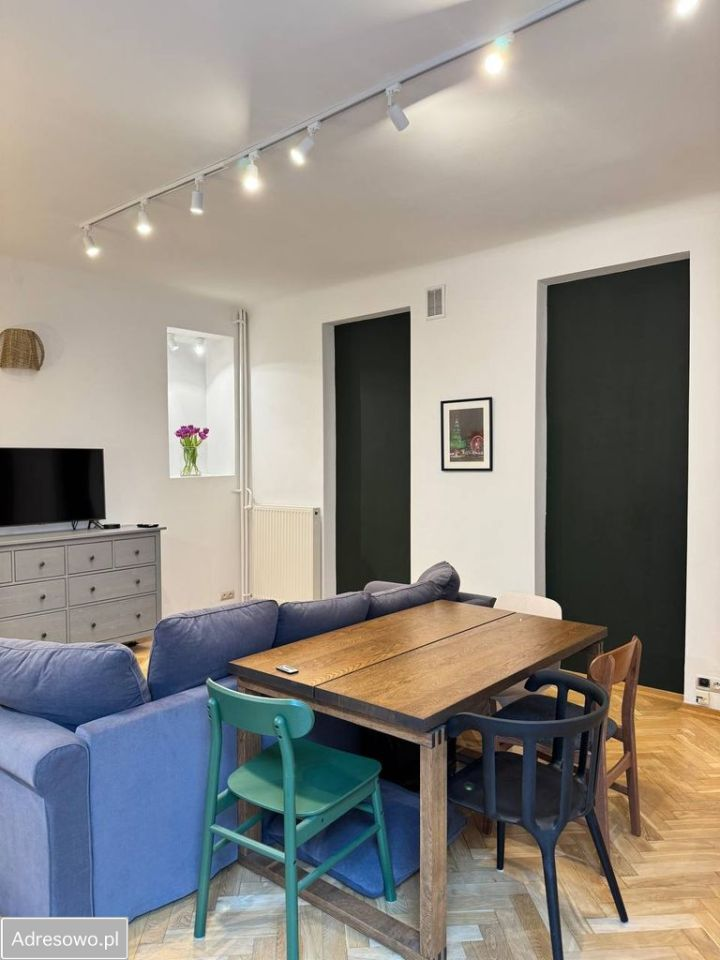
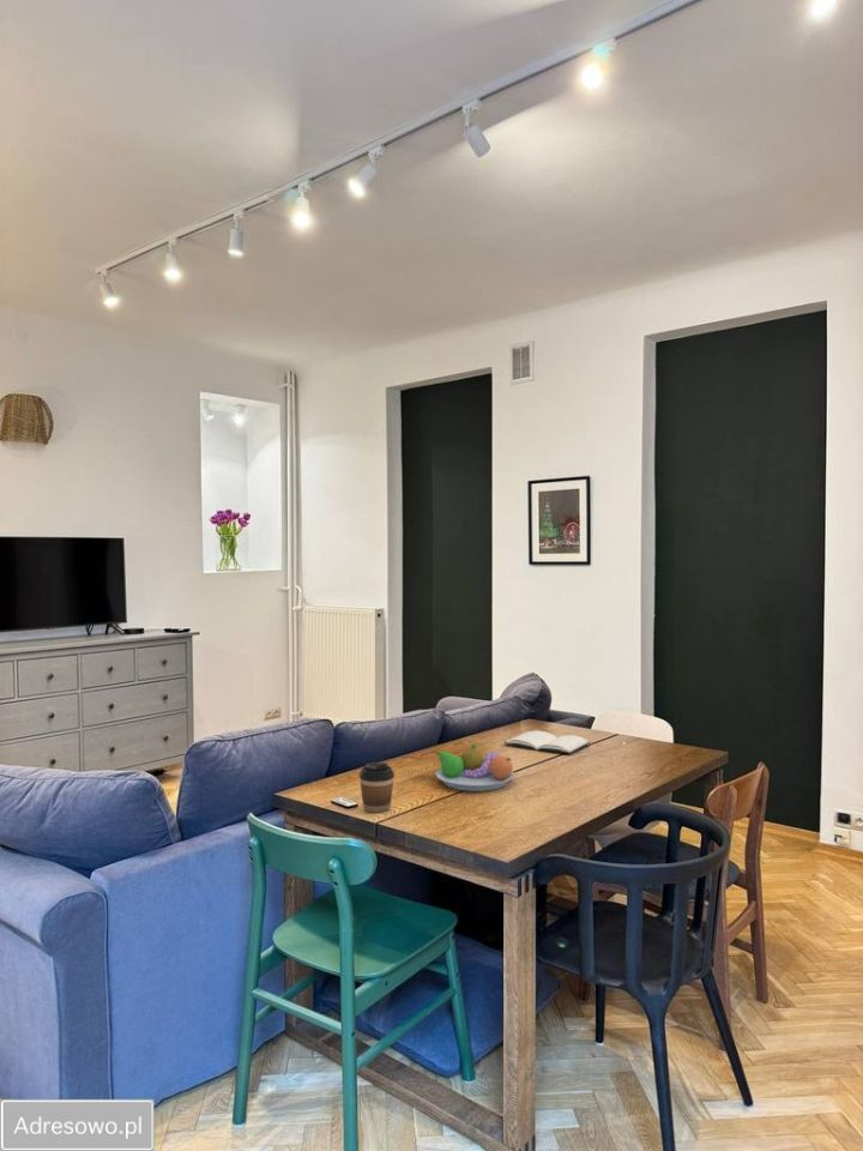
+ book (547, 741)
+ coffee cup (376, 785)
+ fruit bowl (472, 765)
